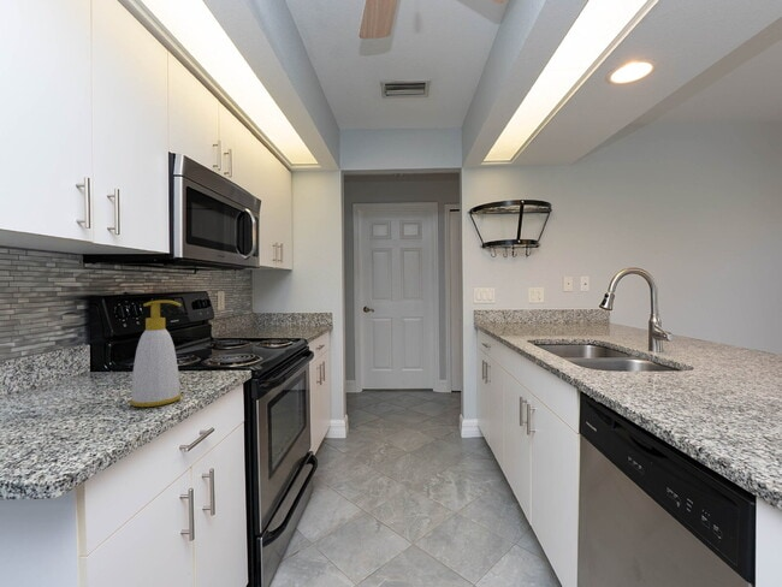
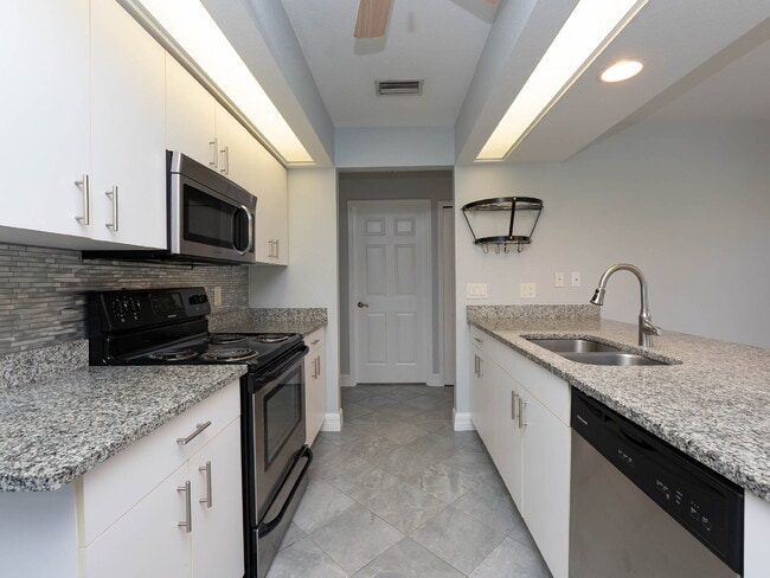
- soap bottle (156, 350)
